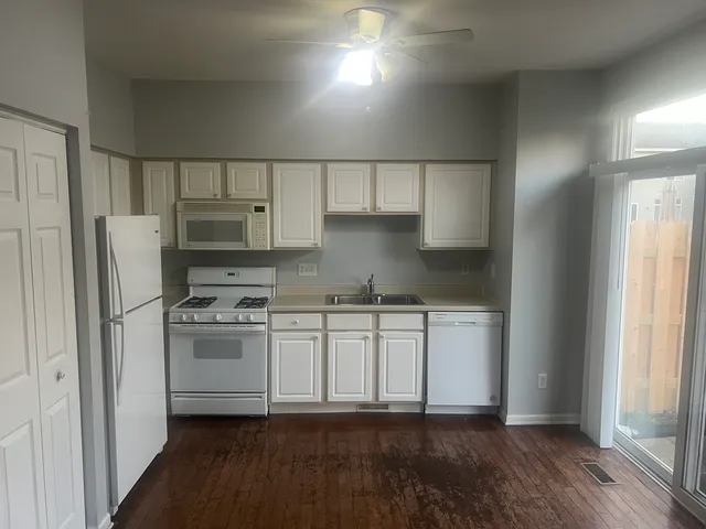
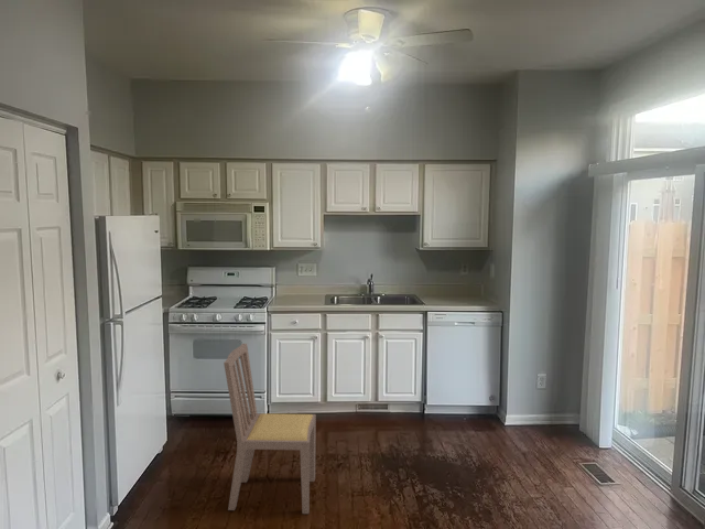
+ dining chair (272, 424)
